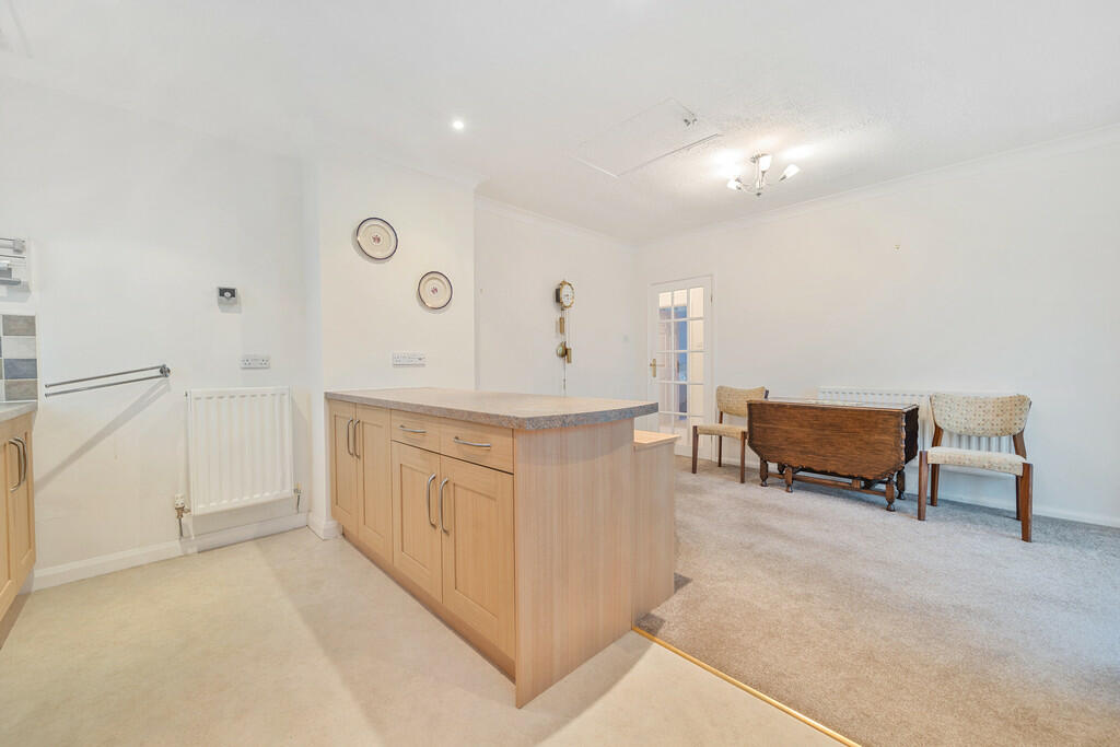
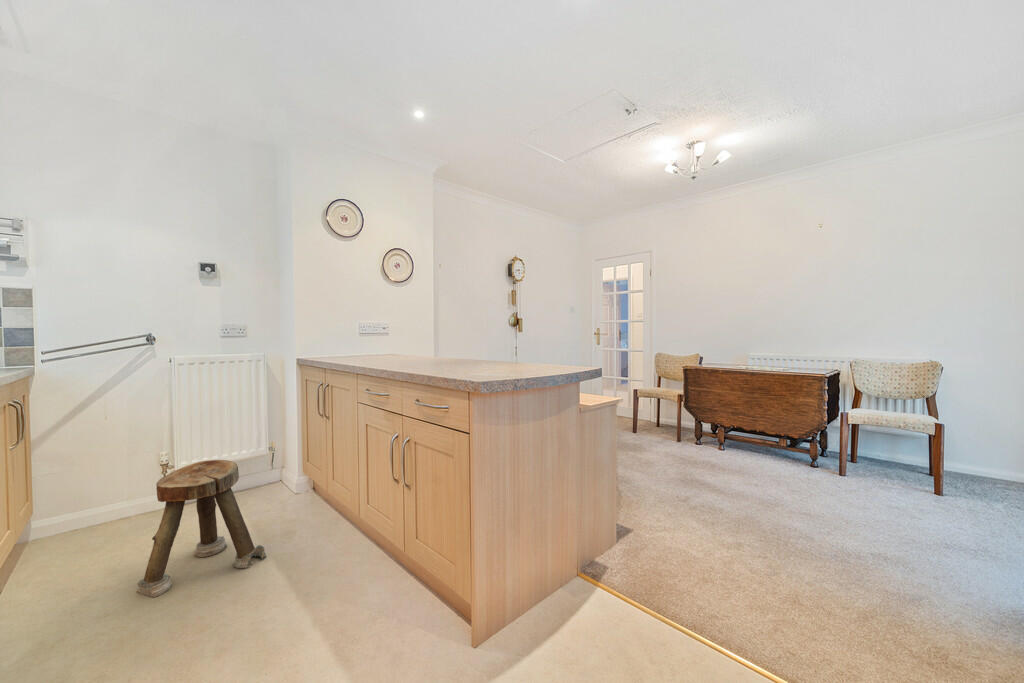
+ stool (200, 519)
